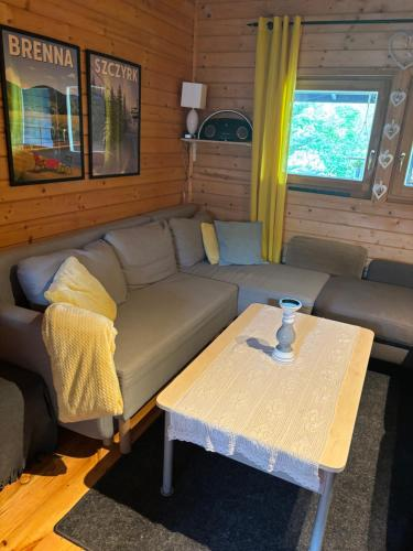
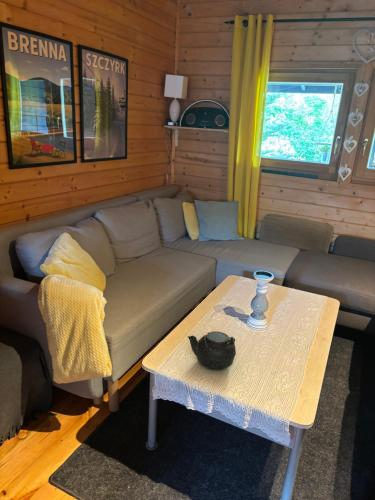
+ teapot (211, 349)
